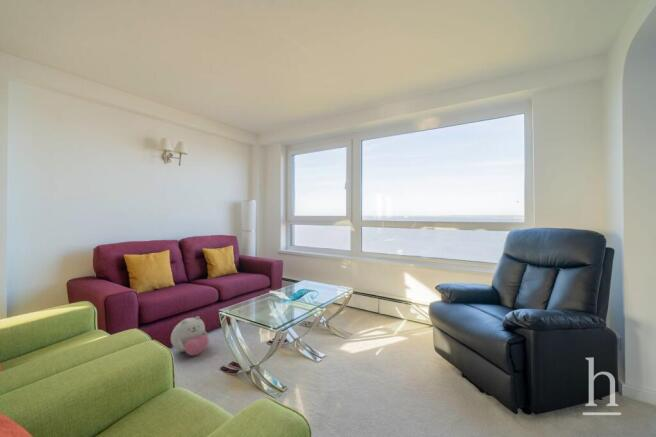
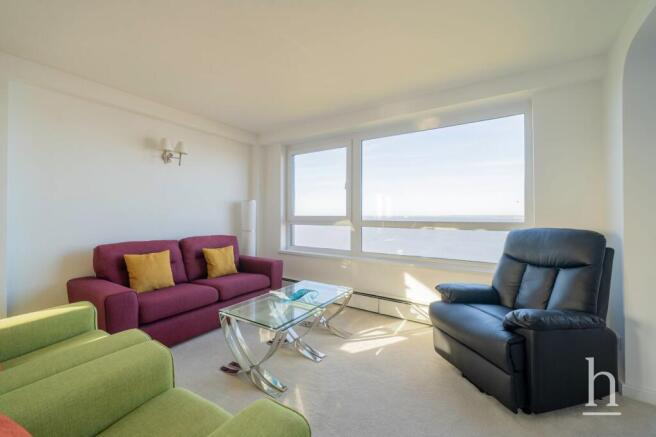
- plush toy (190, 335)
